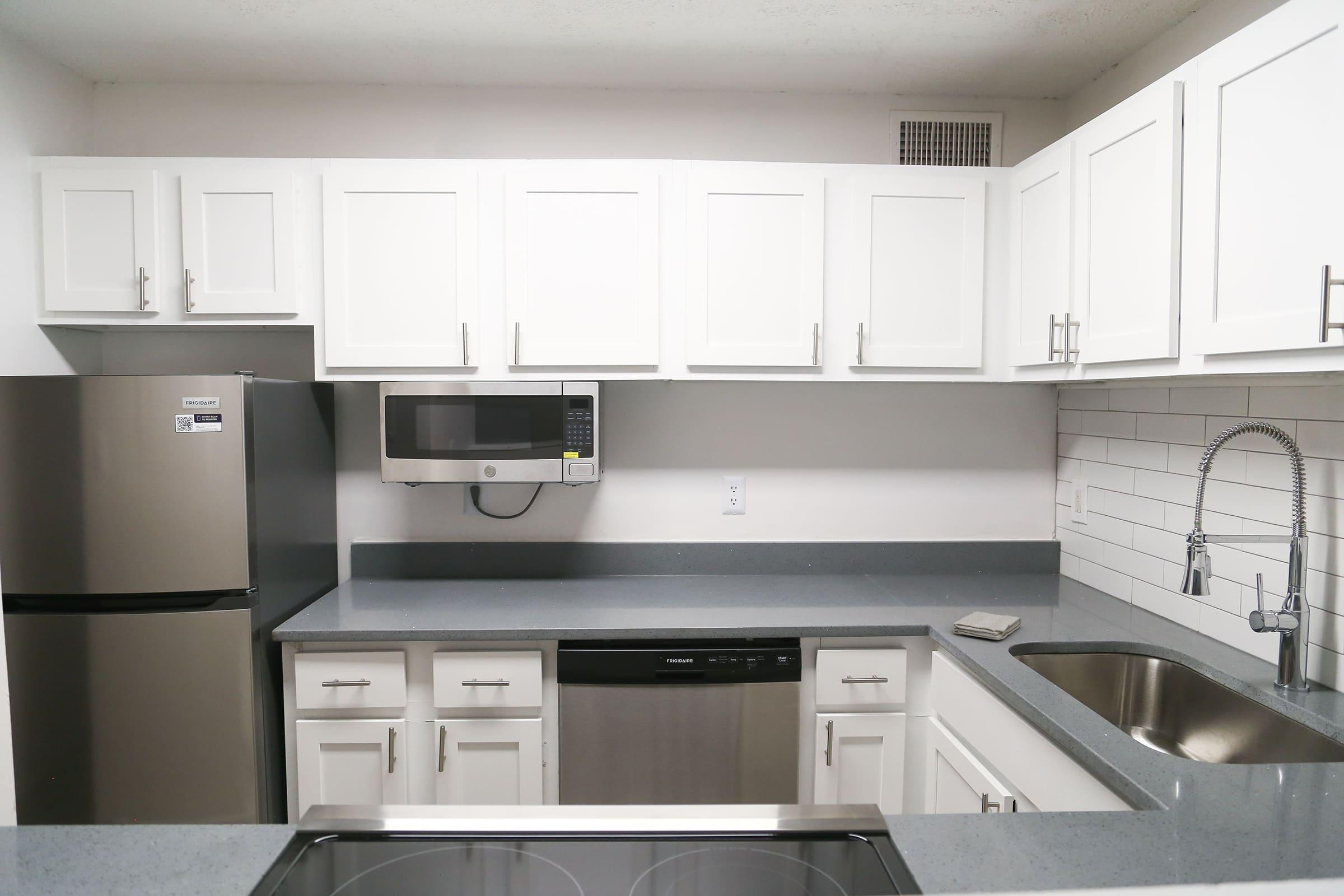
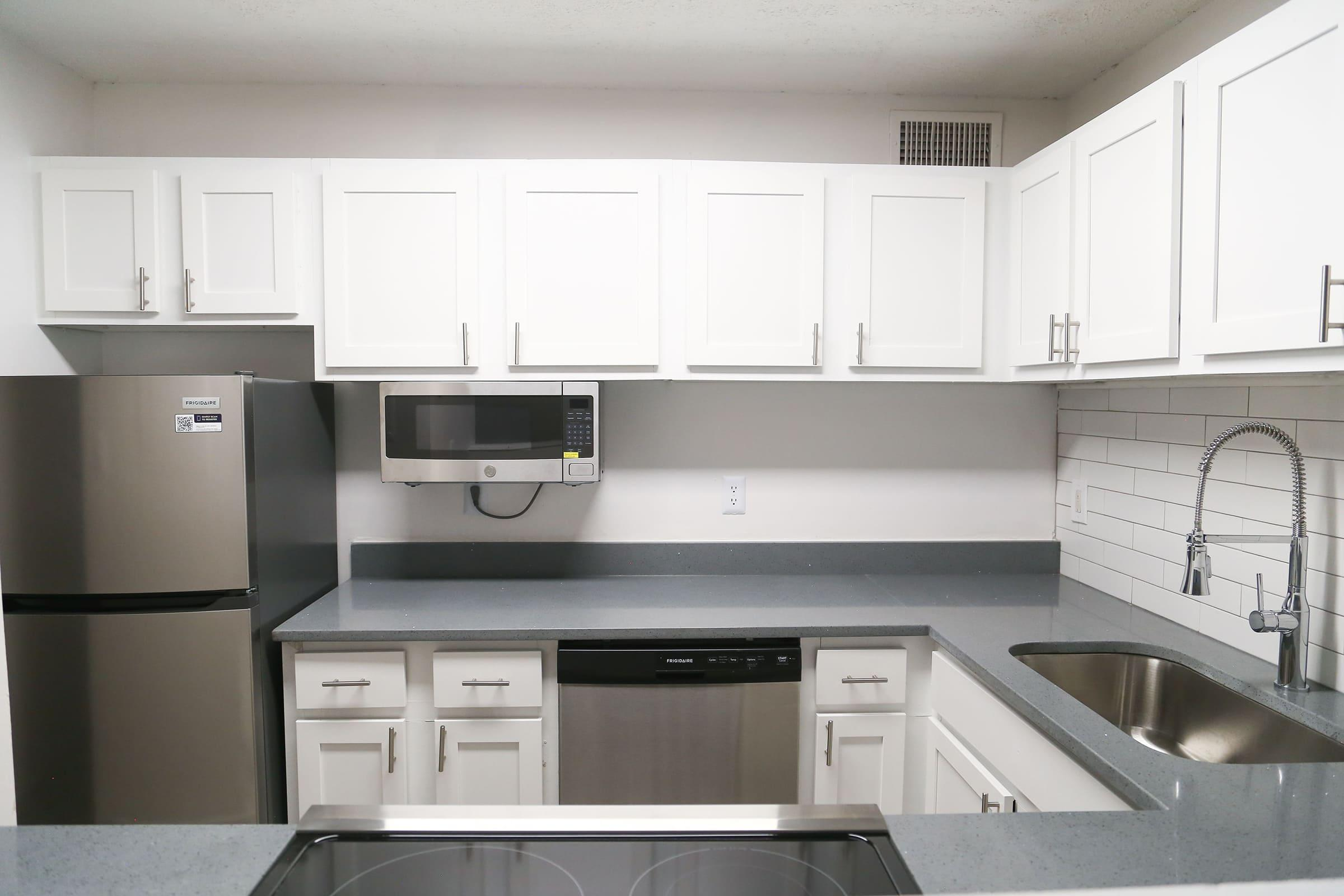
- washcloth (987, 624)
